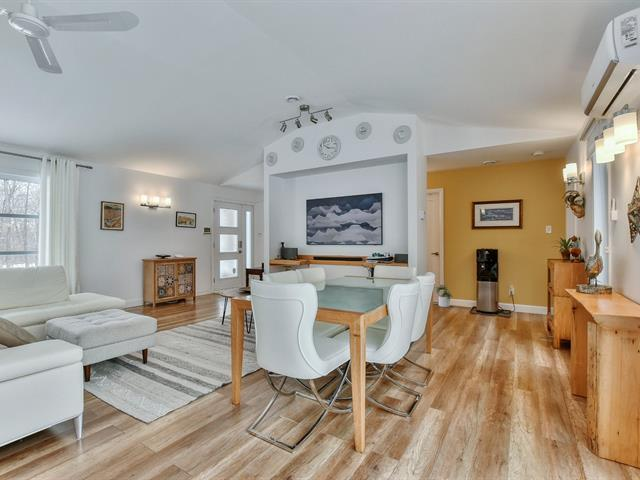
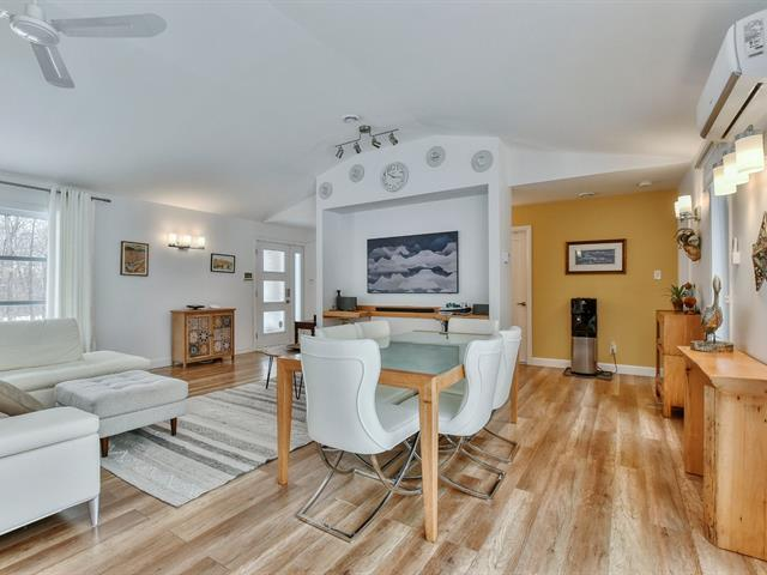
- potted plant (442, 295)
